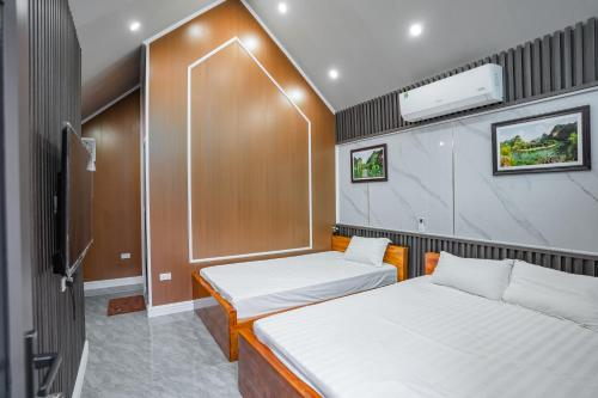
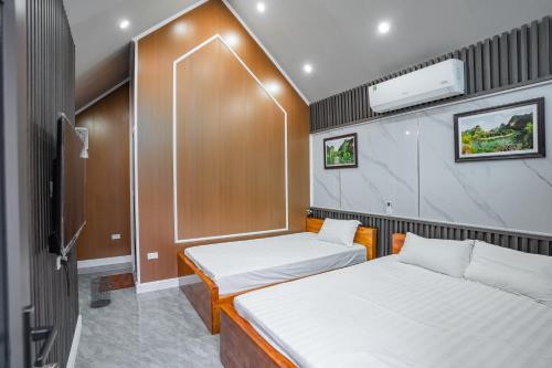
+ wastebasket (100, 291)
